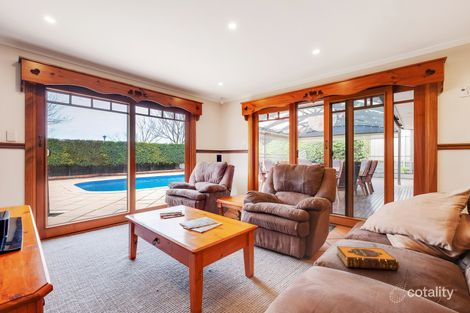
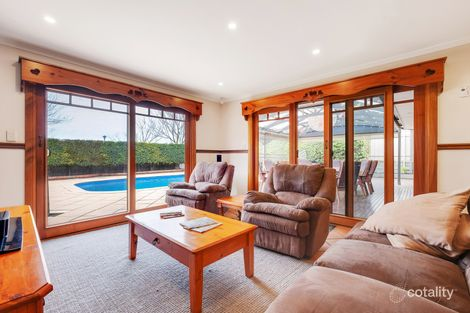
- hardback book (365, 257)
